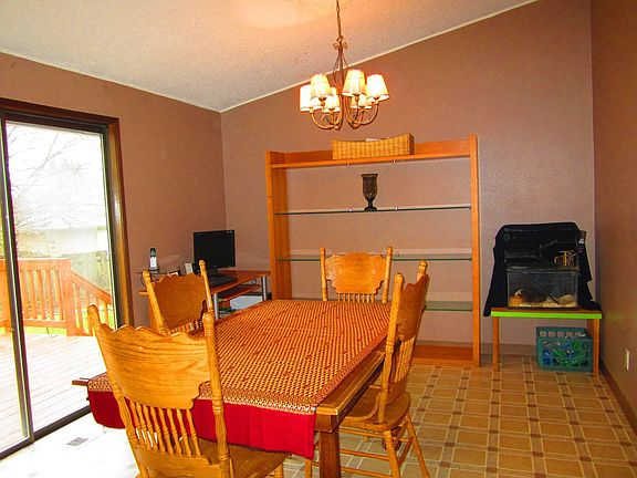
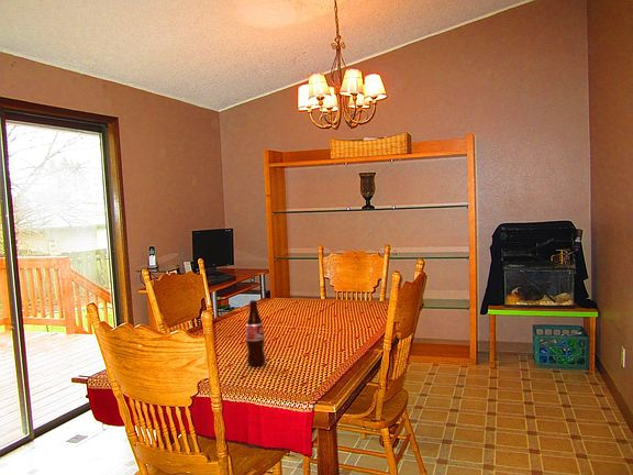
+ bottle (254, 332)
